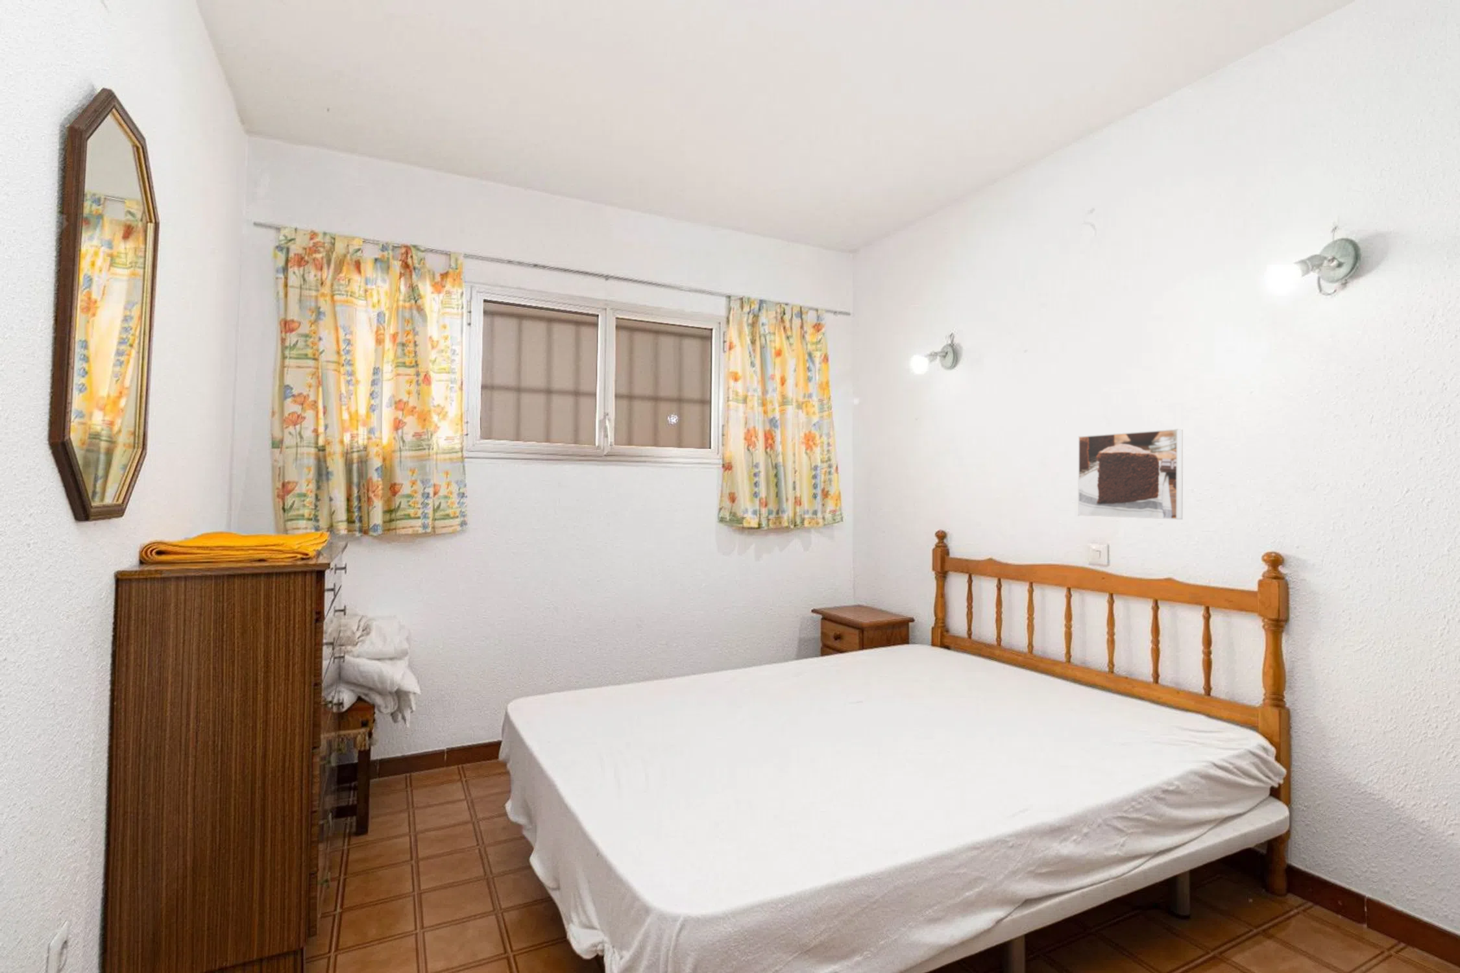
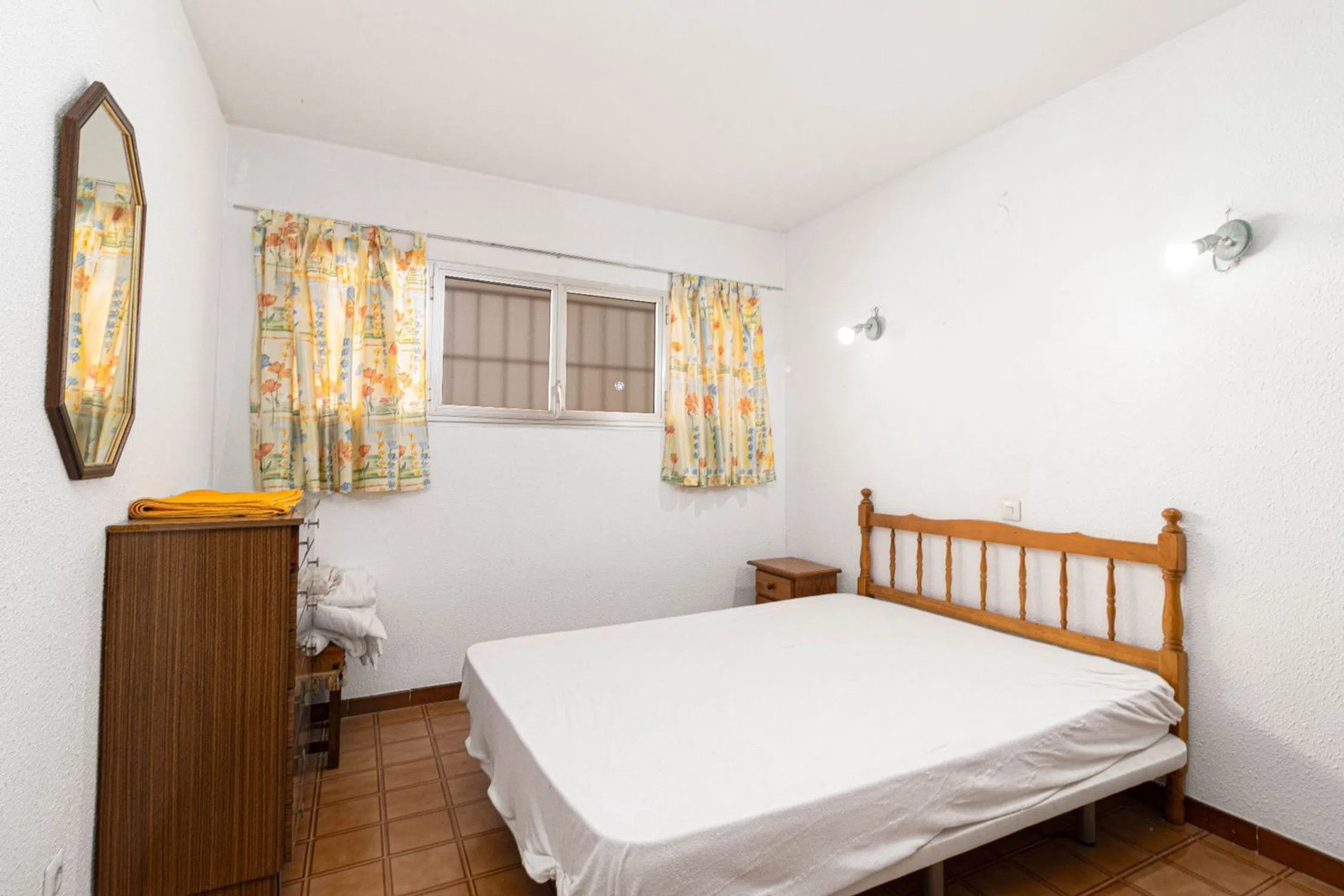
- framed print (1127, 475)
